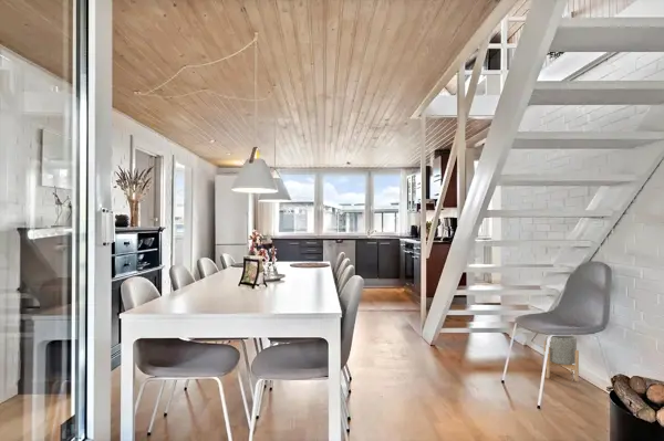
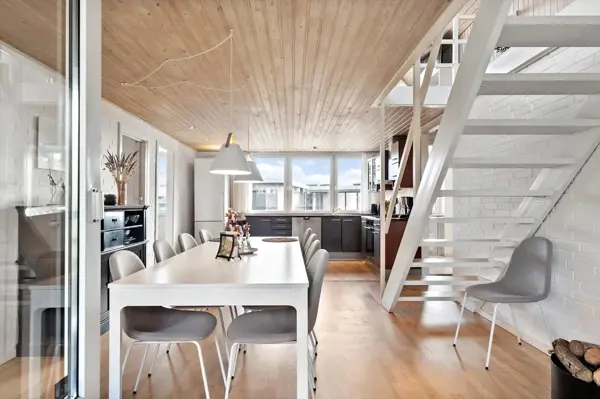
- planter (560, 355)
